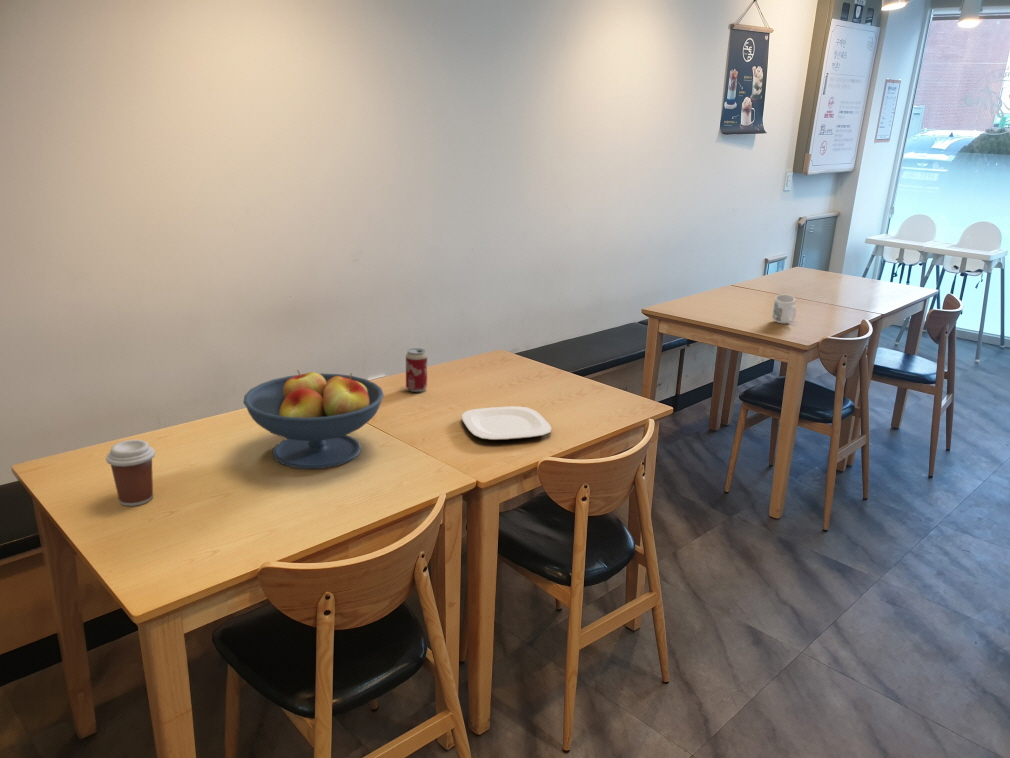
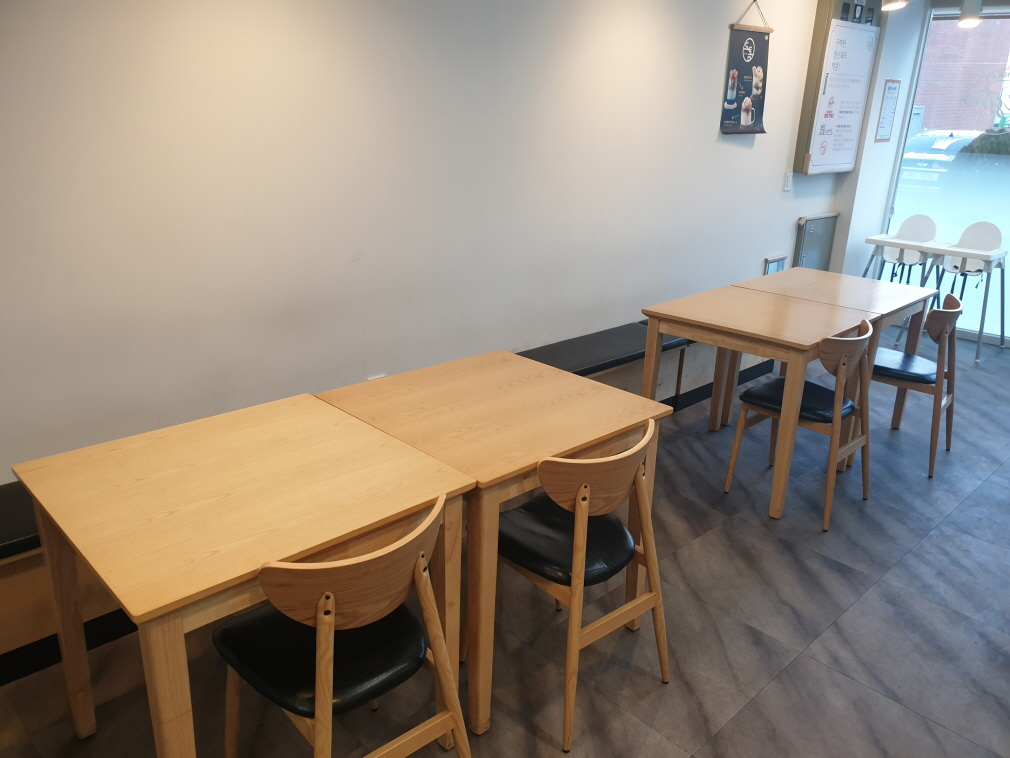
- plate (505, 424)
- coffee cup (133, 472)
- beverage can (416, 370)
- fruit bowl (315, 413)
- mug (786, 309)
